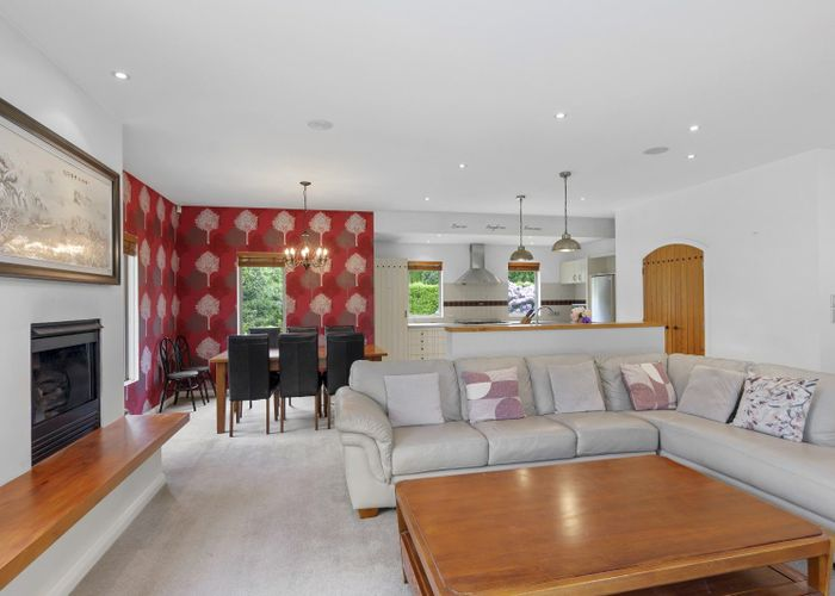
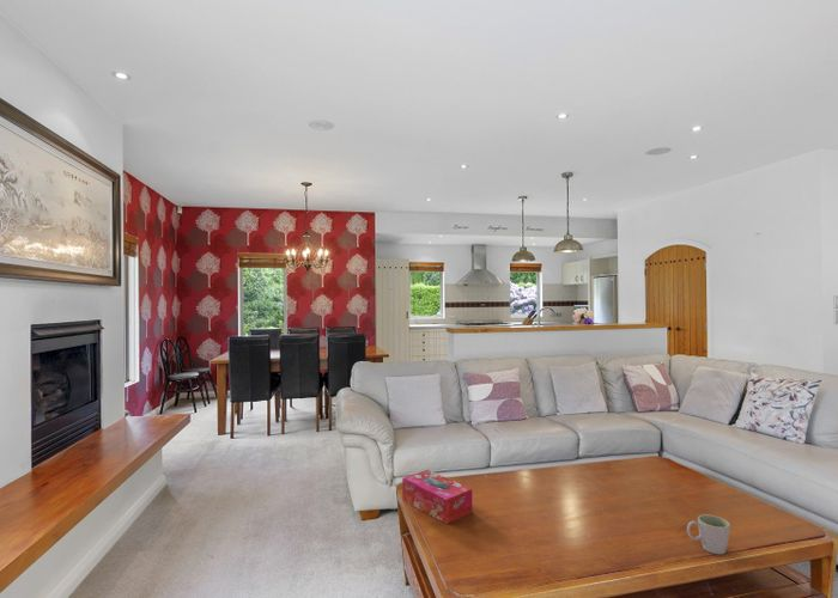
+ tissue box (436, 494)
+ mug (708, 533)
